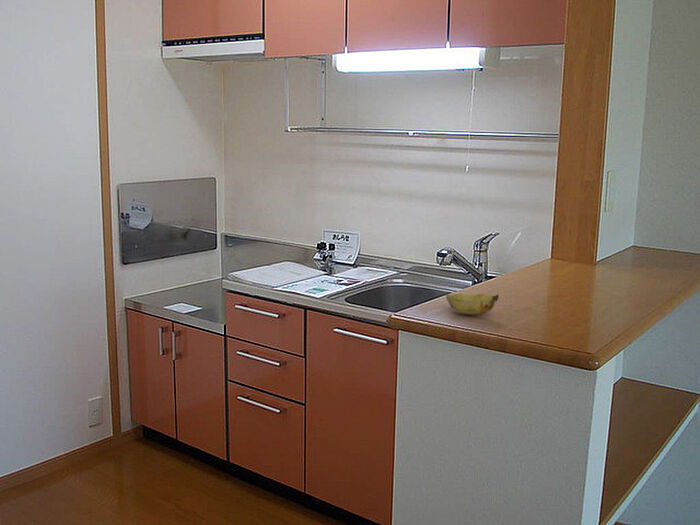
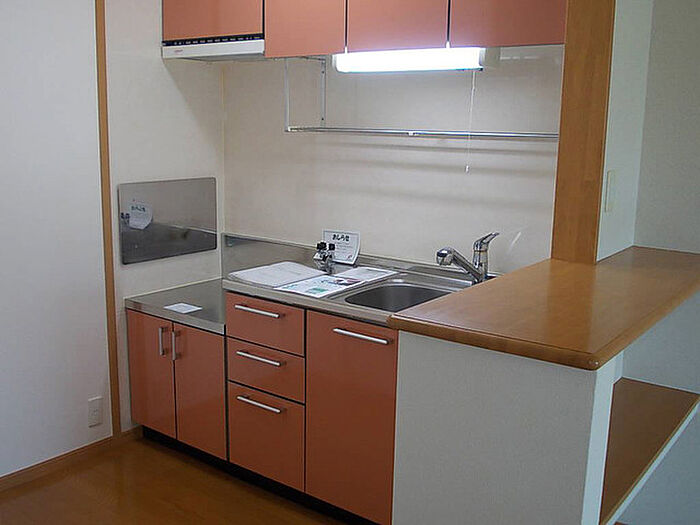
- banana (470, 303)
